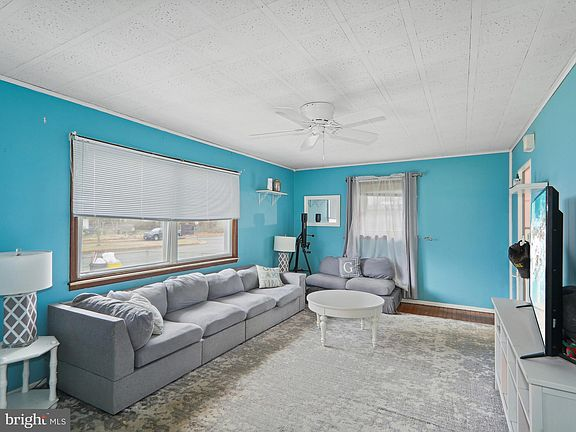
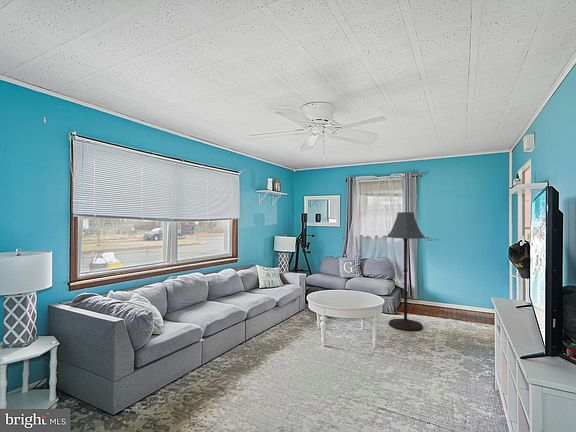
+ floor lamp (405, 268)
